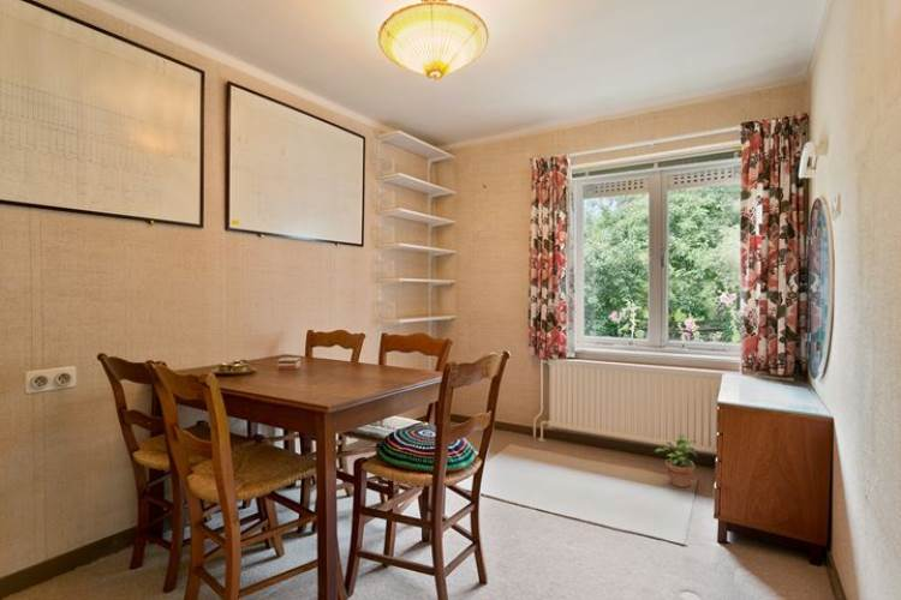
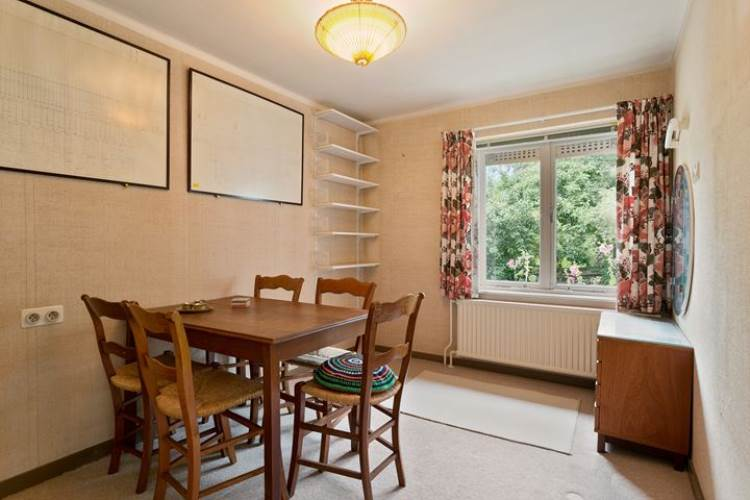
- potted plant (676, 457)
